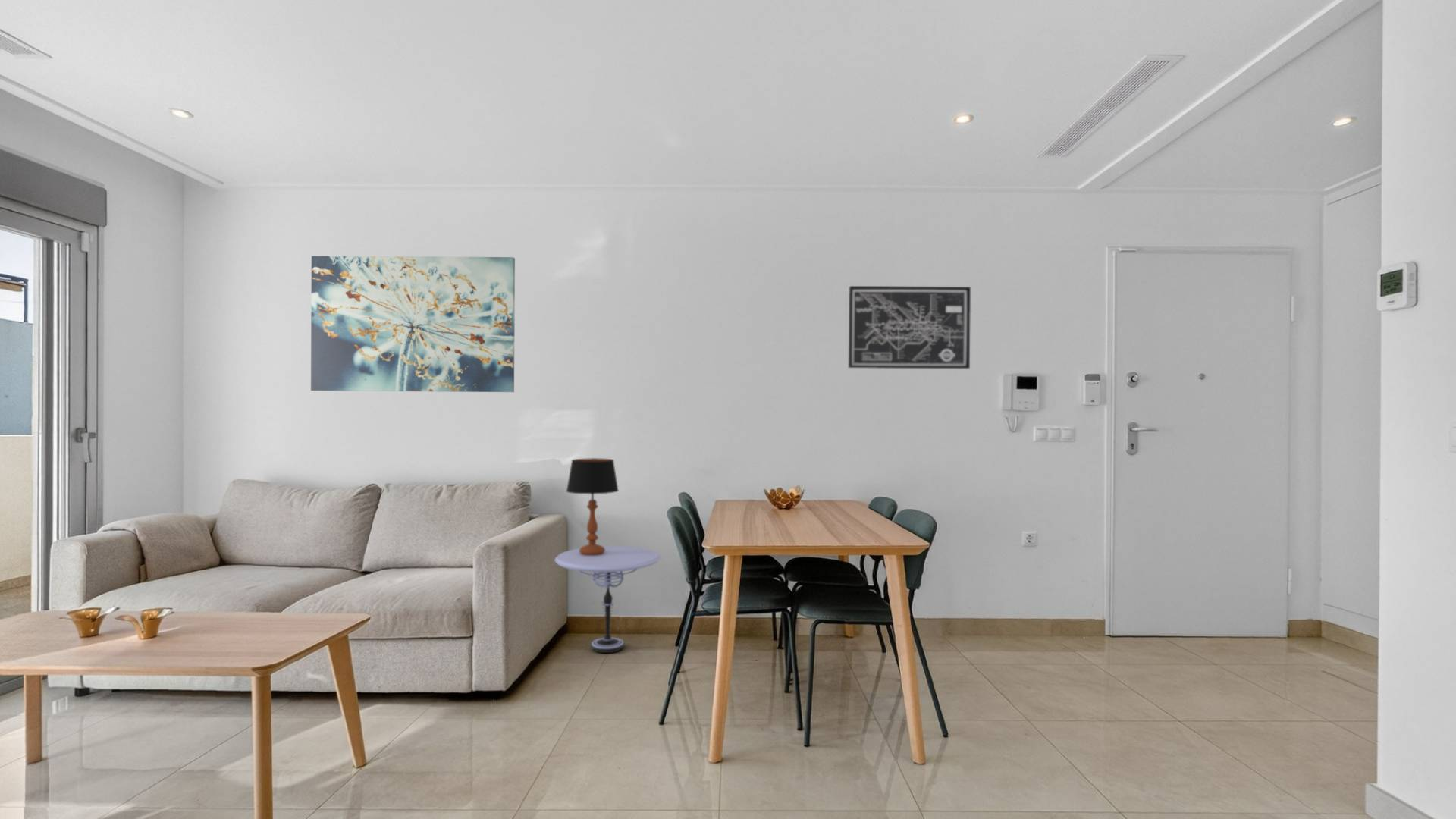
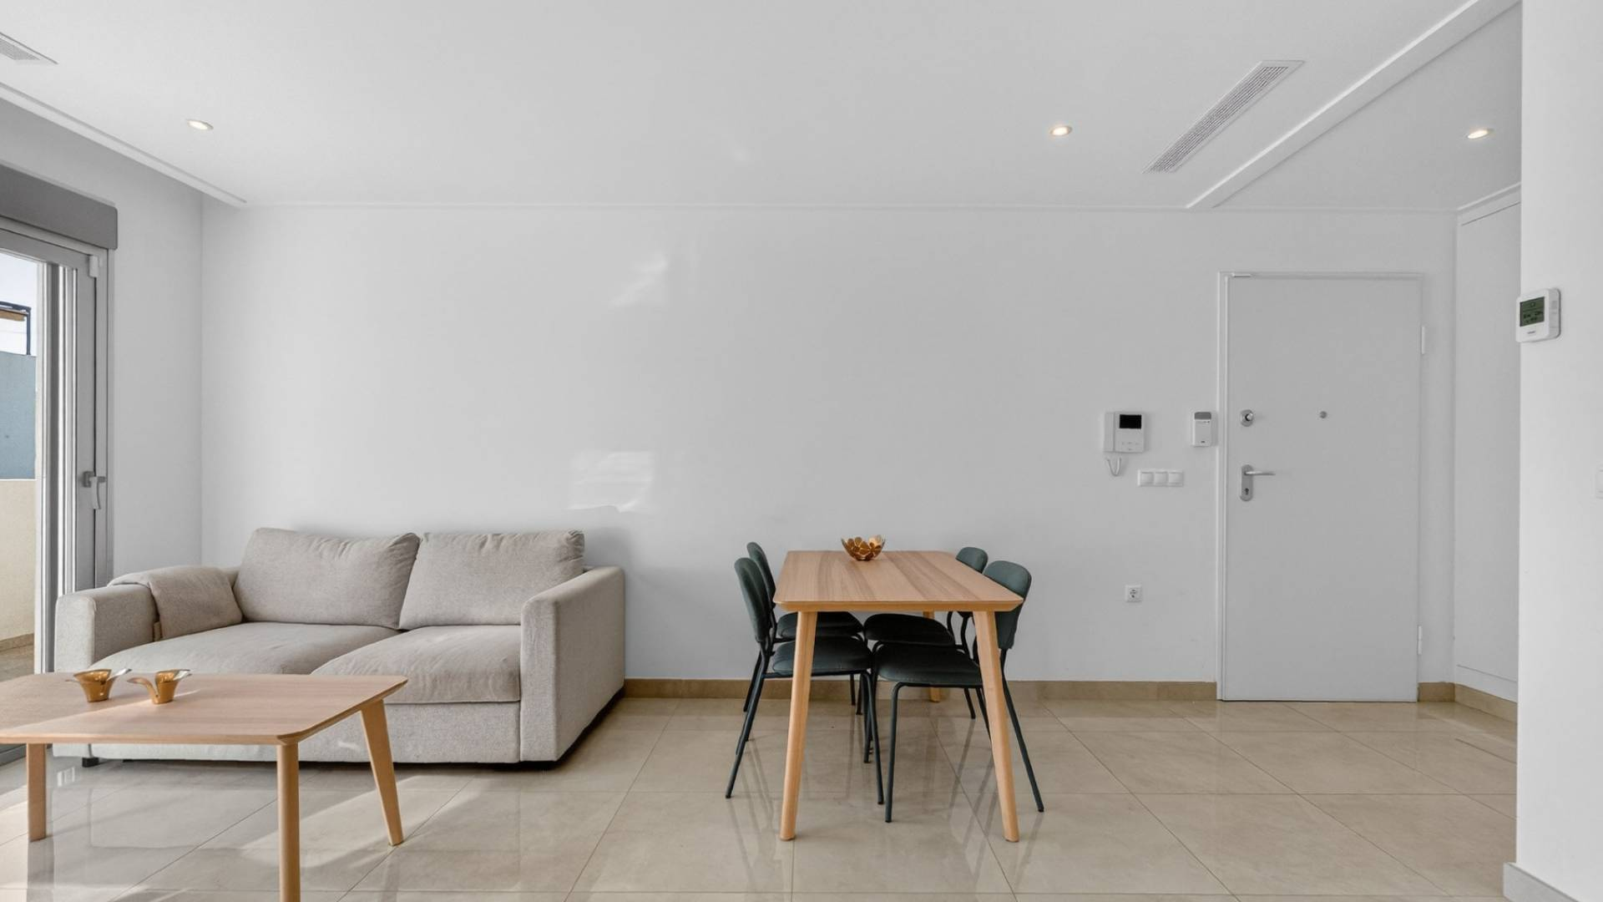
- wall art (908, 328)
- wall art (413, 324)
- side table (607, 602)
- table lamp (592, 506)
